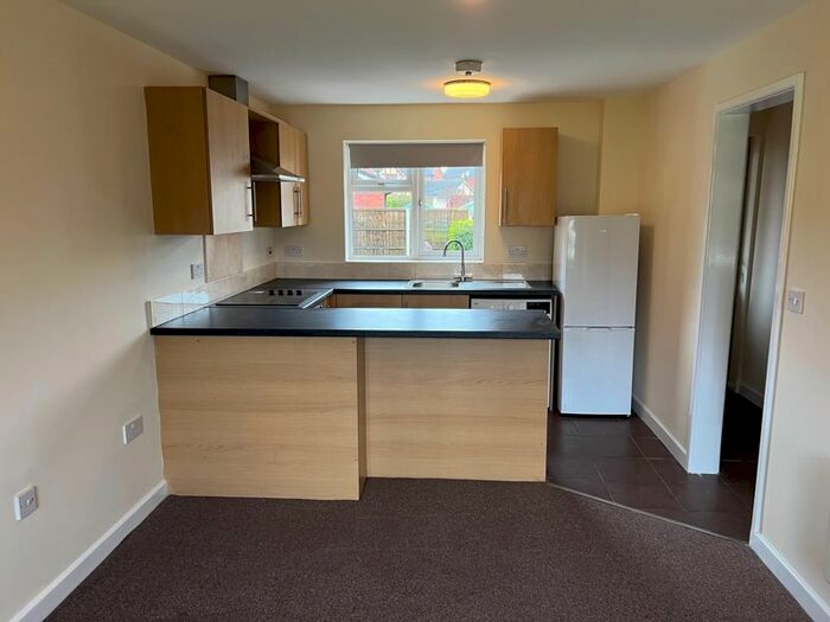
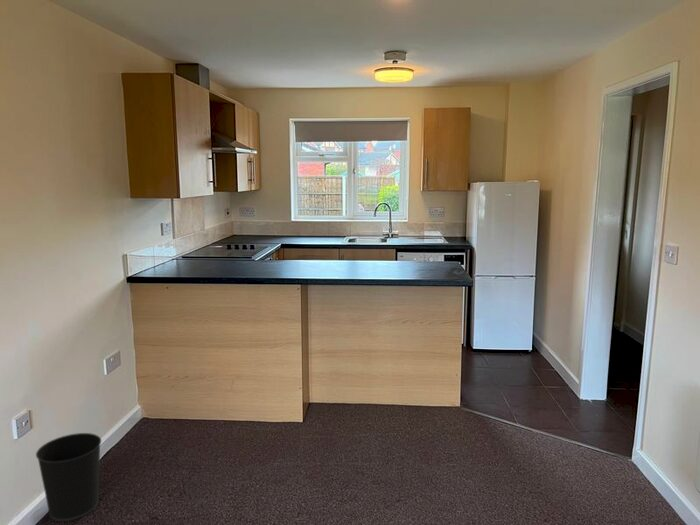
+ wastebasket (72, 477)
